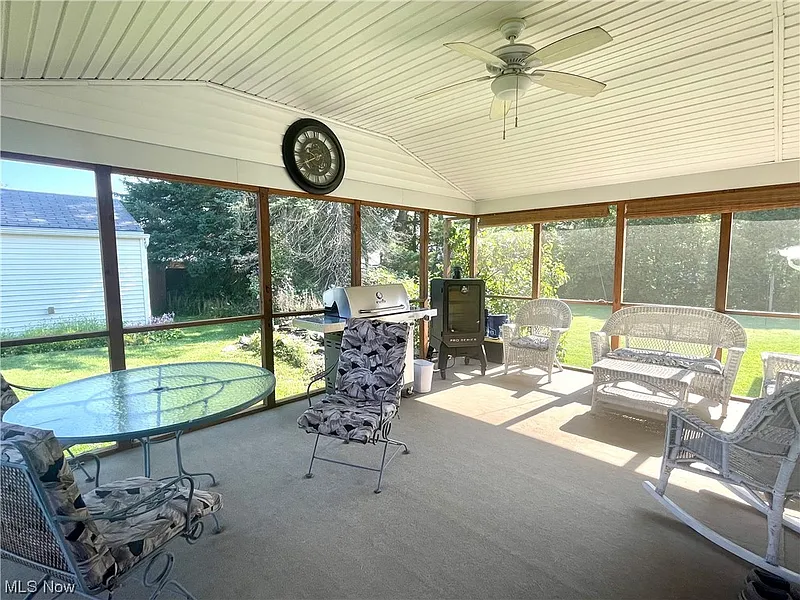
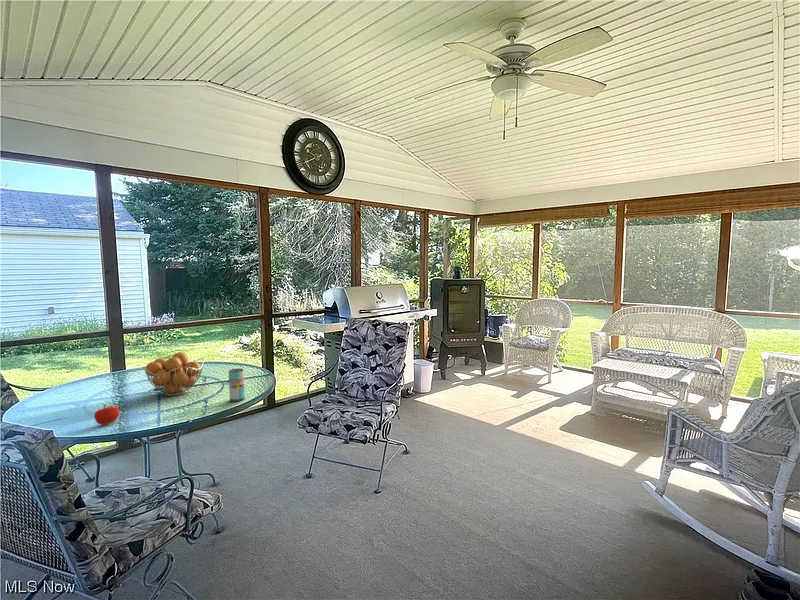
+ fruit (106, 414)
+ fruit basket (175, 373)
+ beverage can (236, 384)
